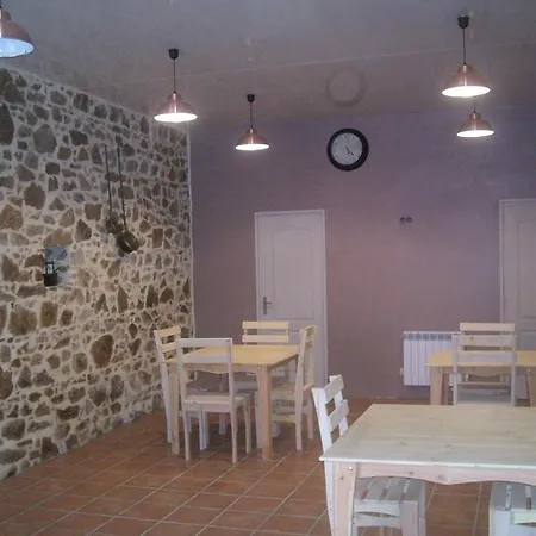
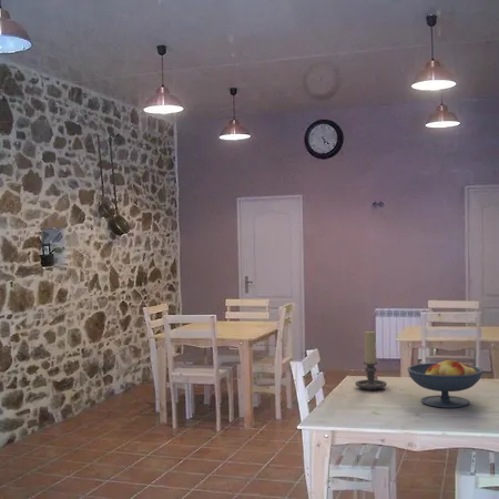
+ fruit bowl (445, 379)
+ candle holder (370, 358)
